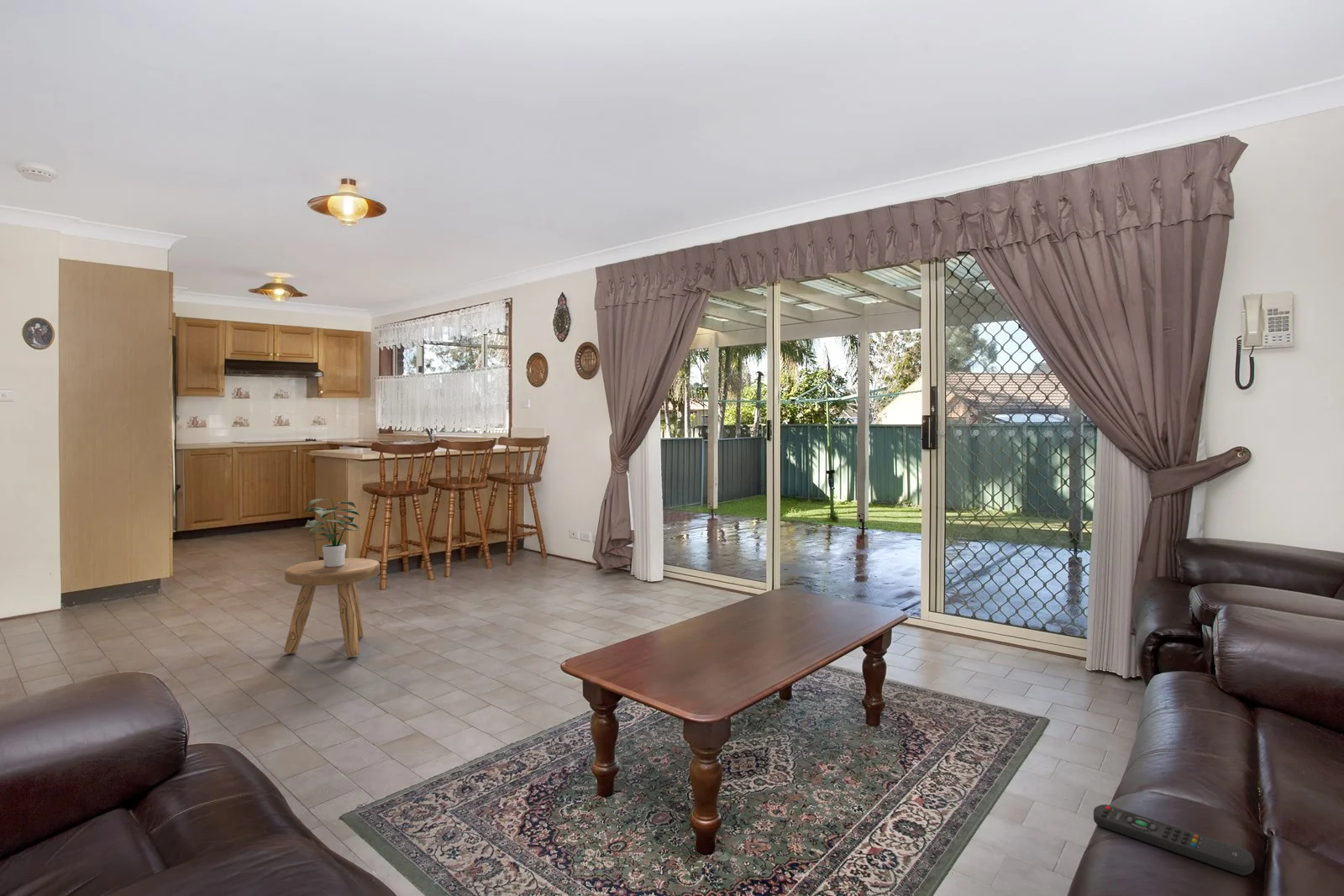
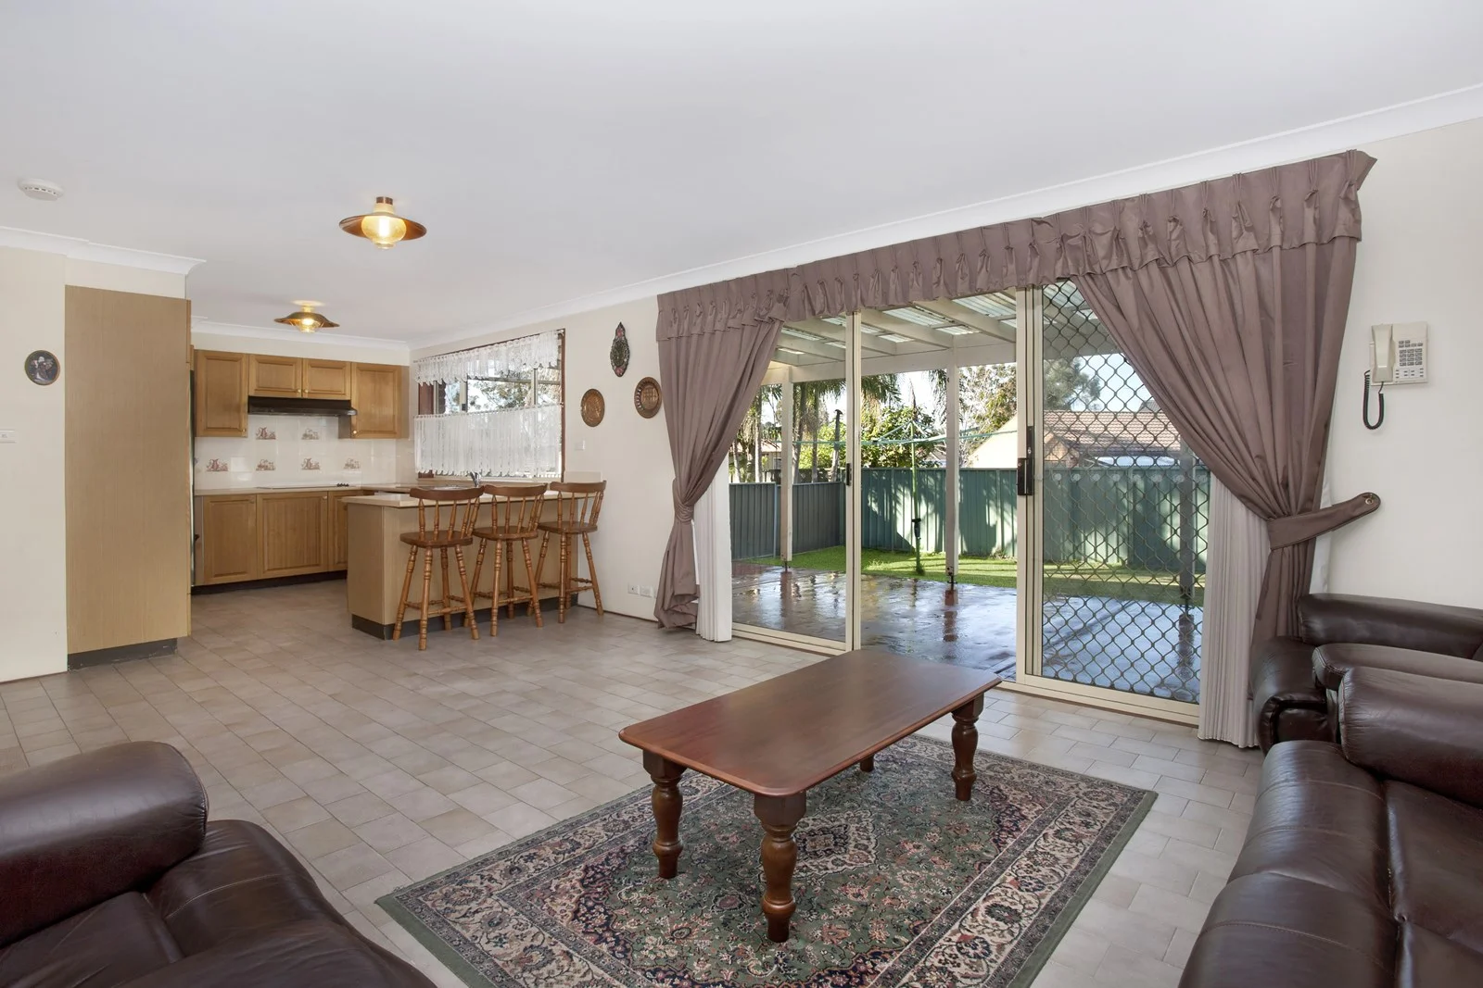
- remote control (1168, 836)
- potted plant (333, 531)
- stool (339, 607)
